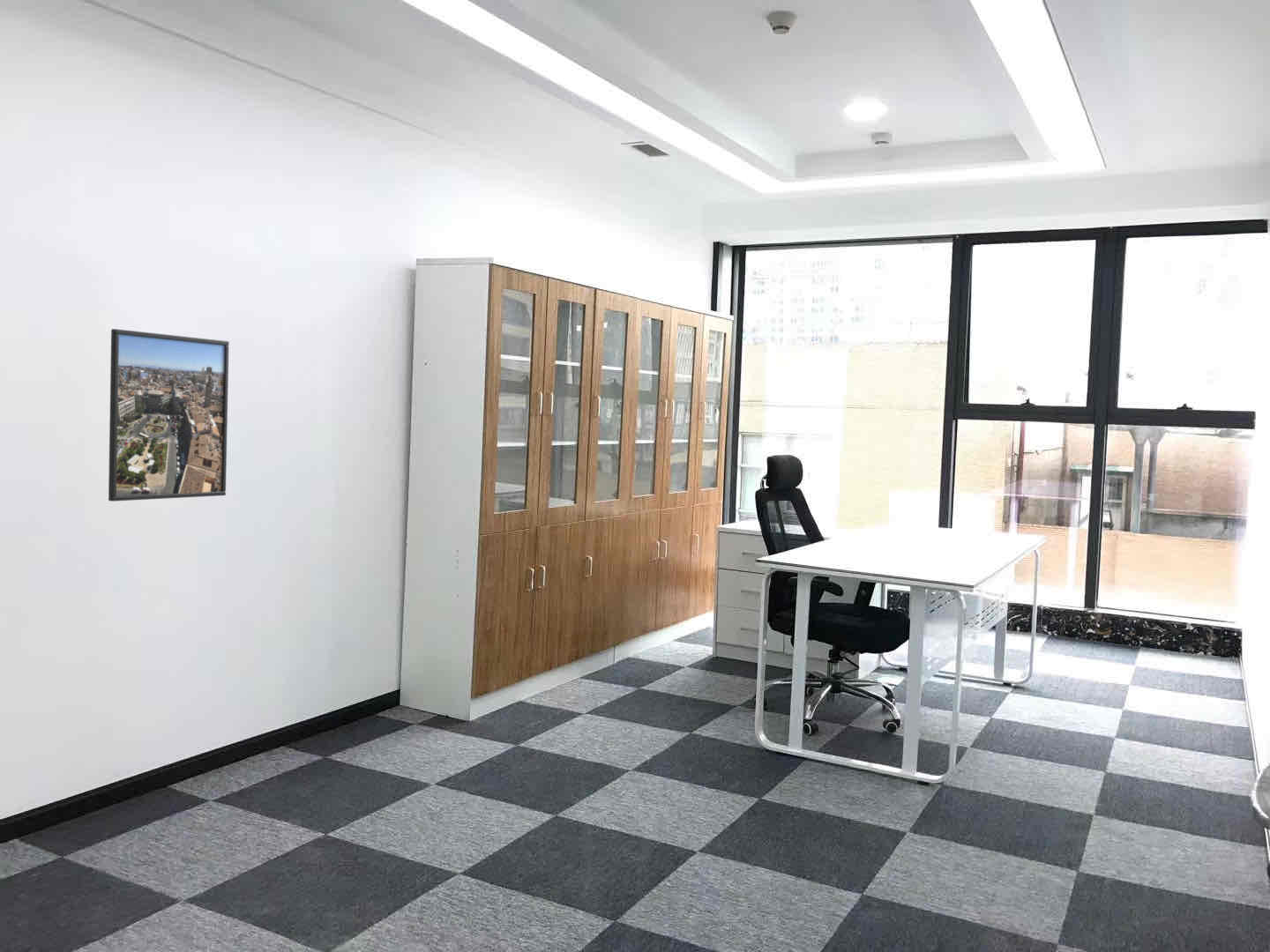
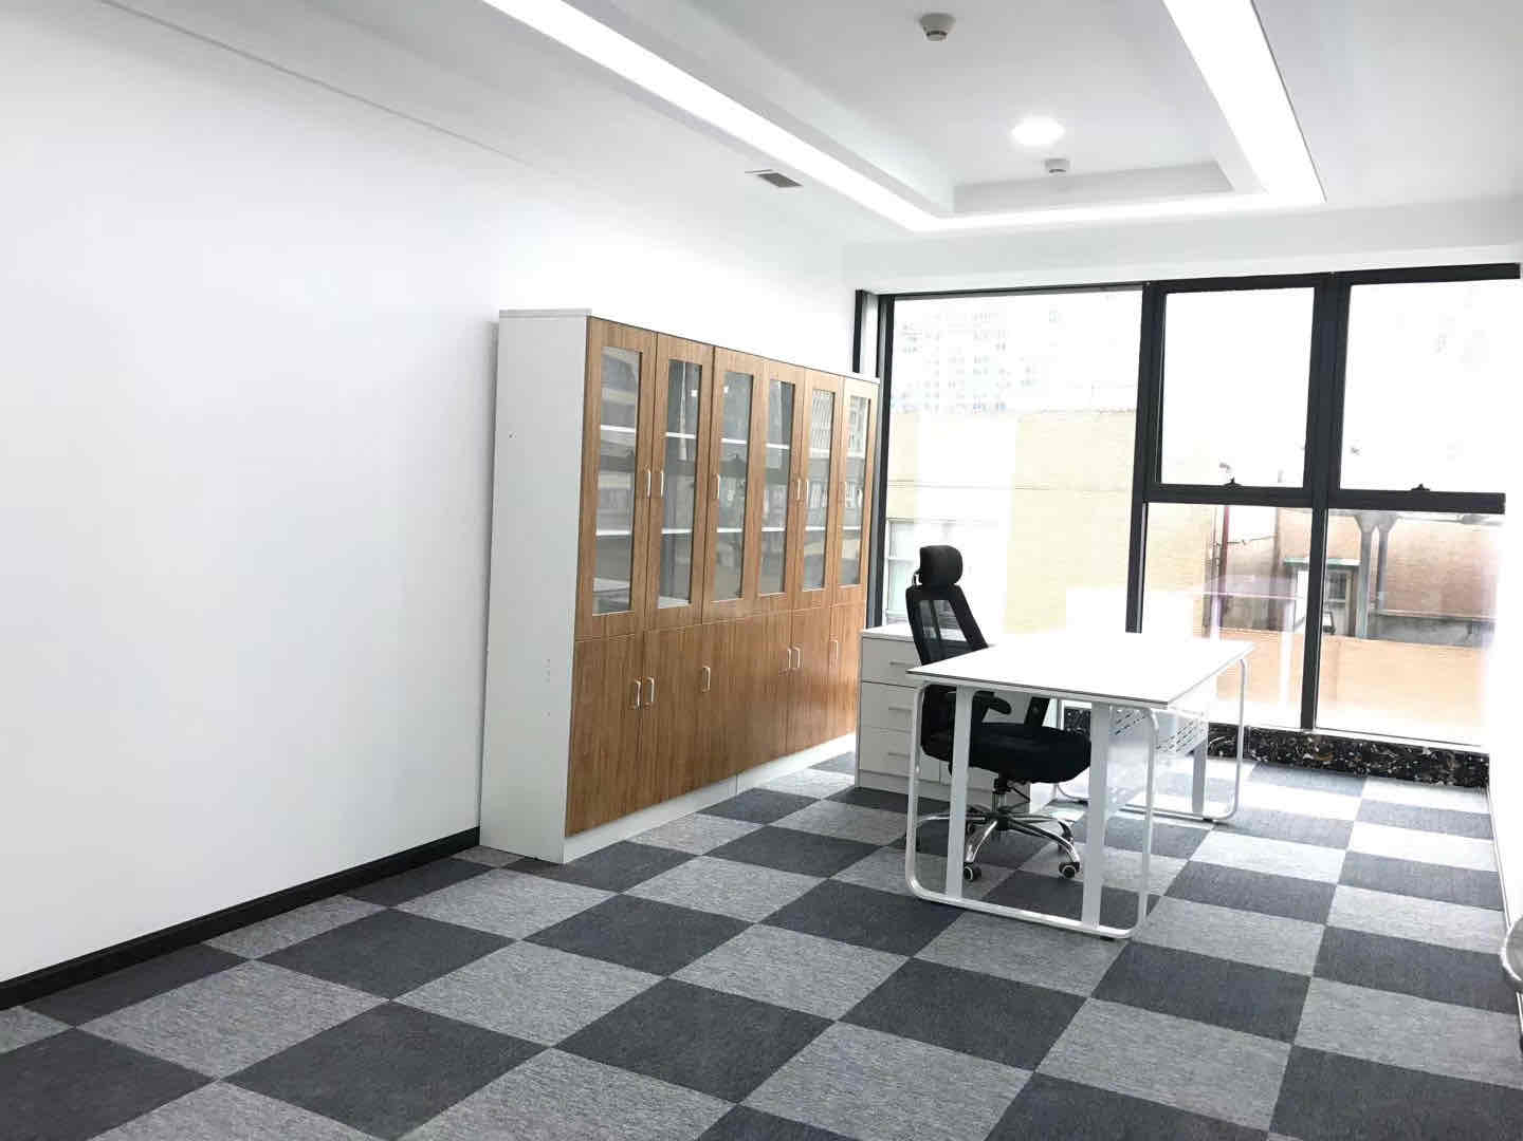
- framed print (171, 417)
